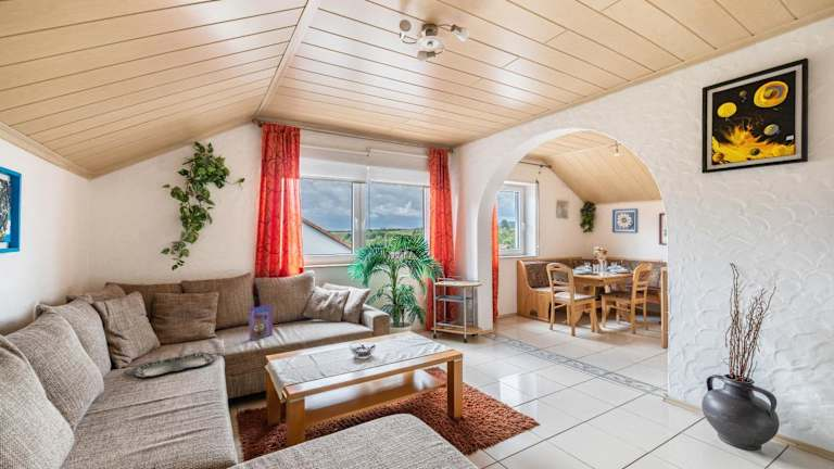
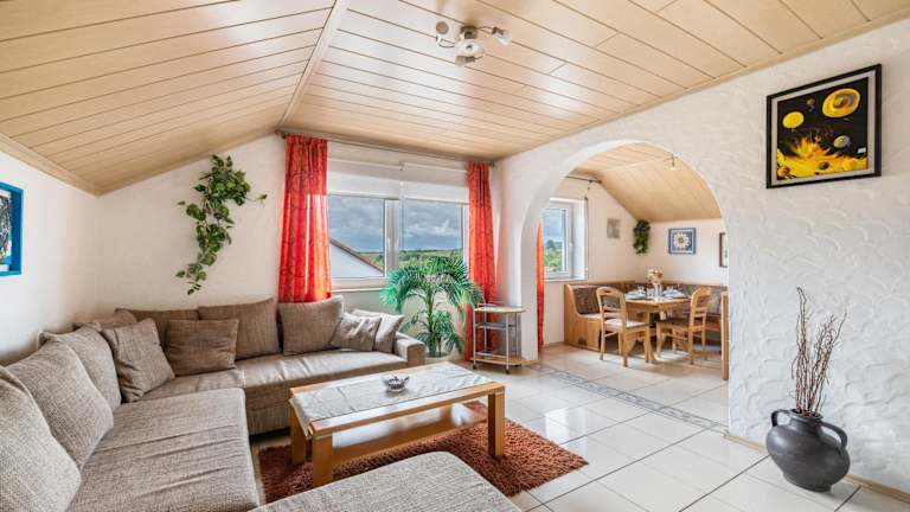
- serving tray (175, 364)
- cereal box (261, 321)
